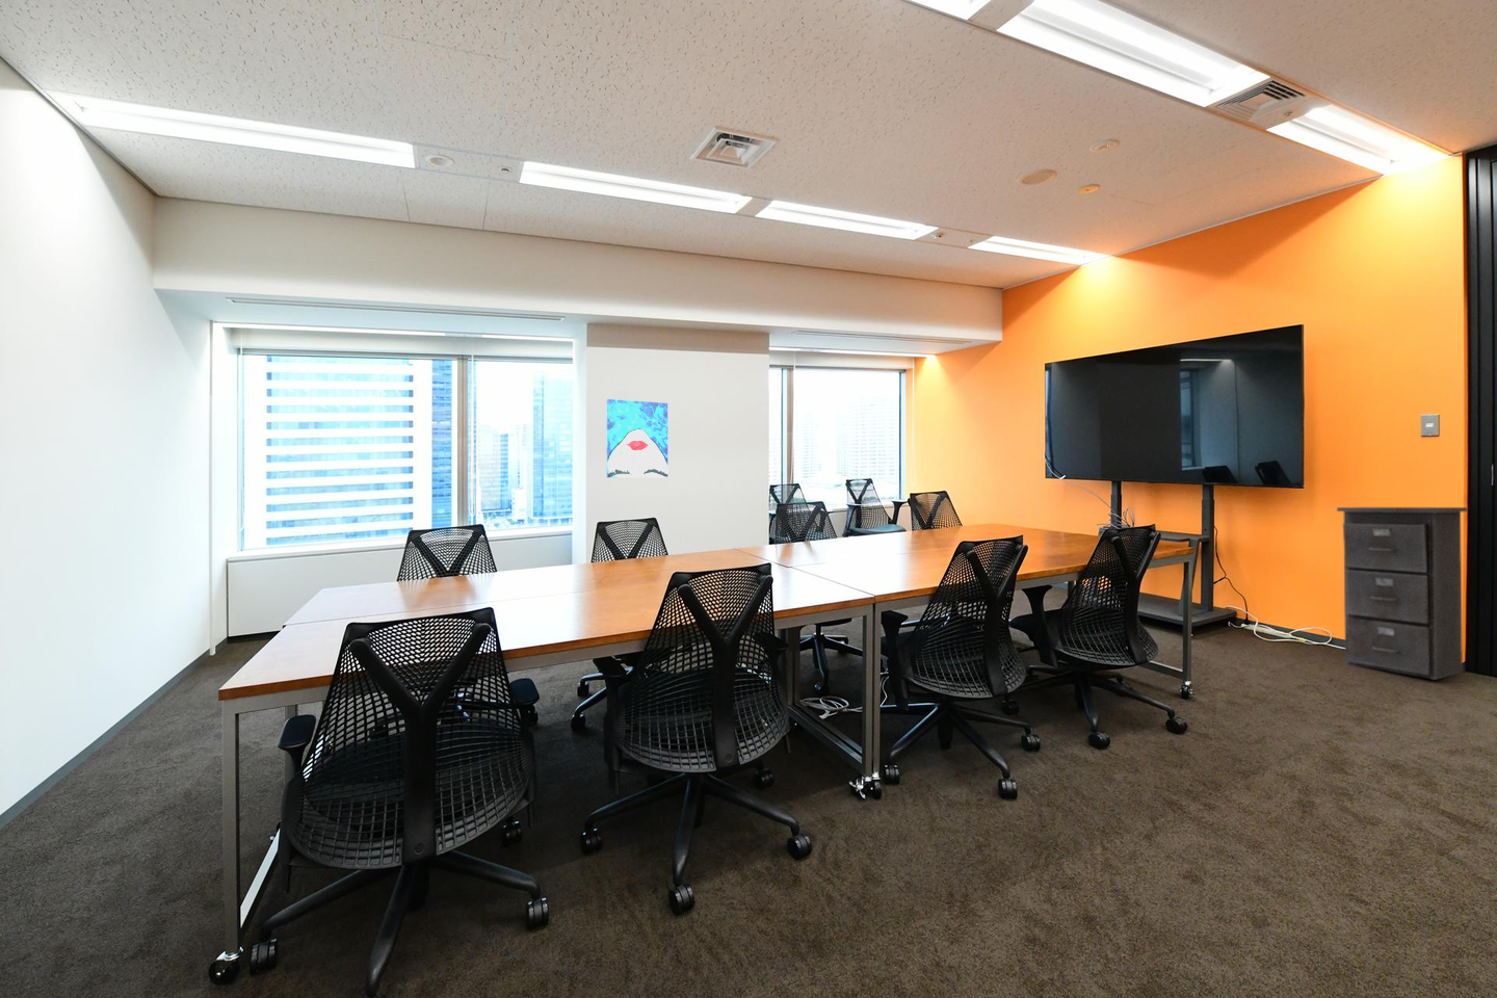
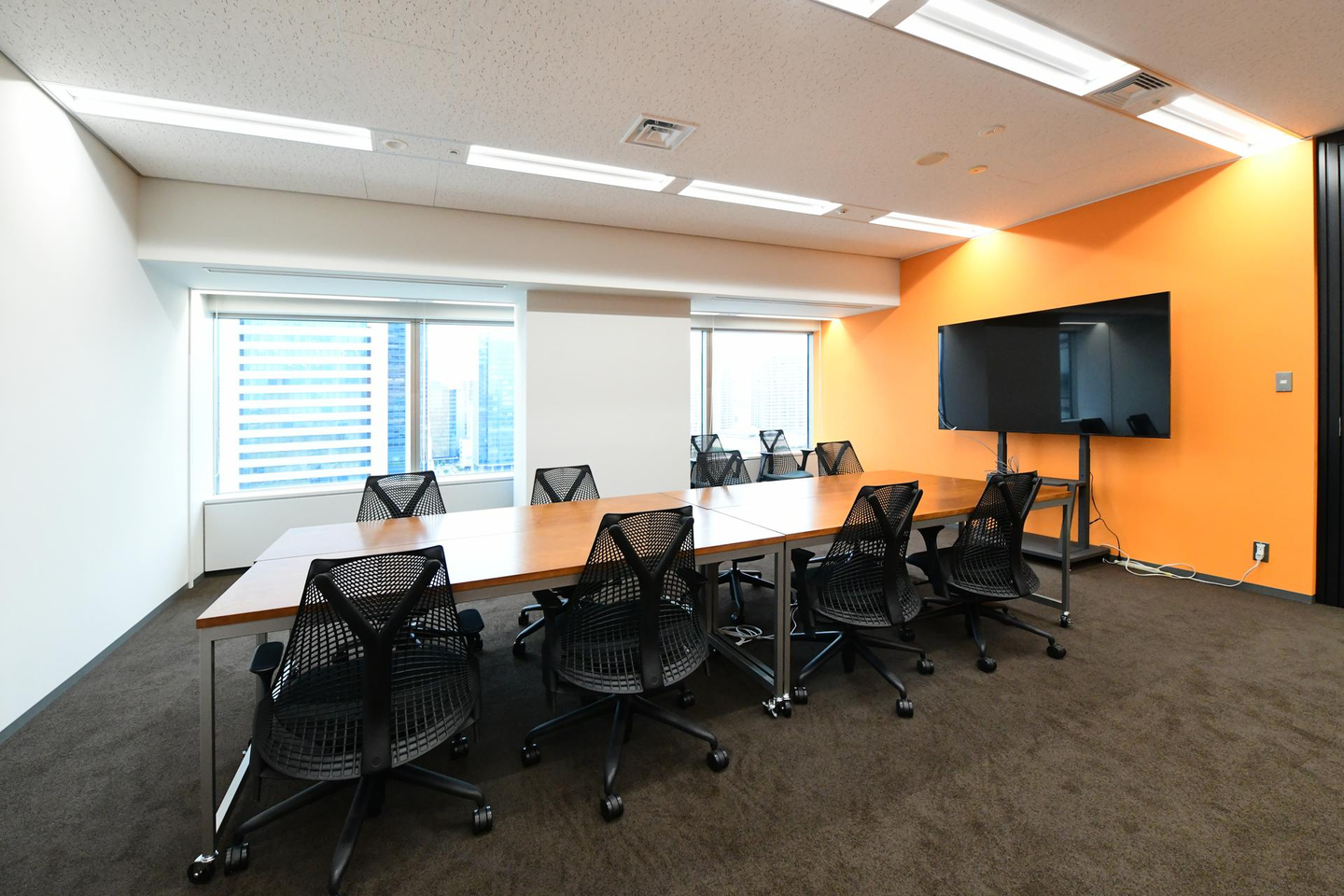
- wall art (637, 439)
- filing cabinet (1398, 587)
